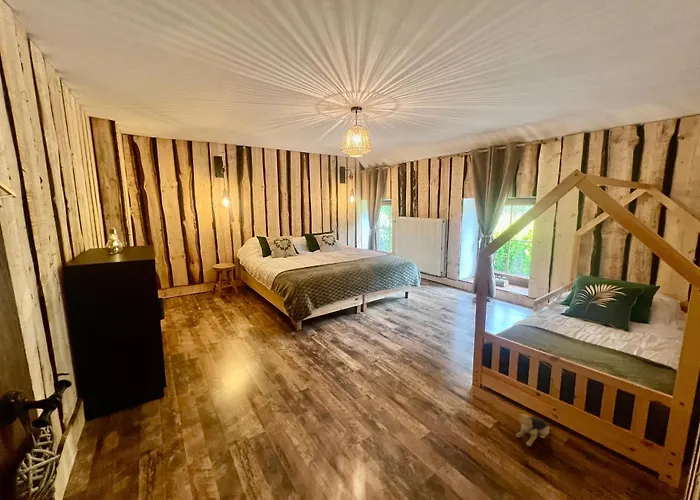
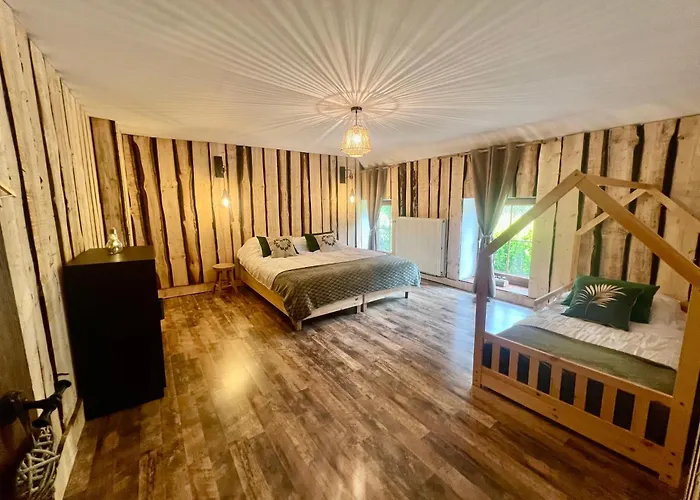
- plush toy (534, 421)
